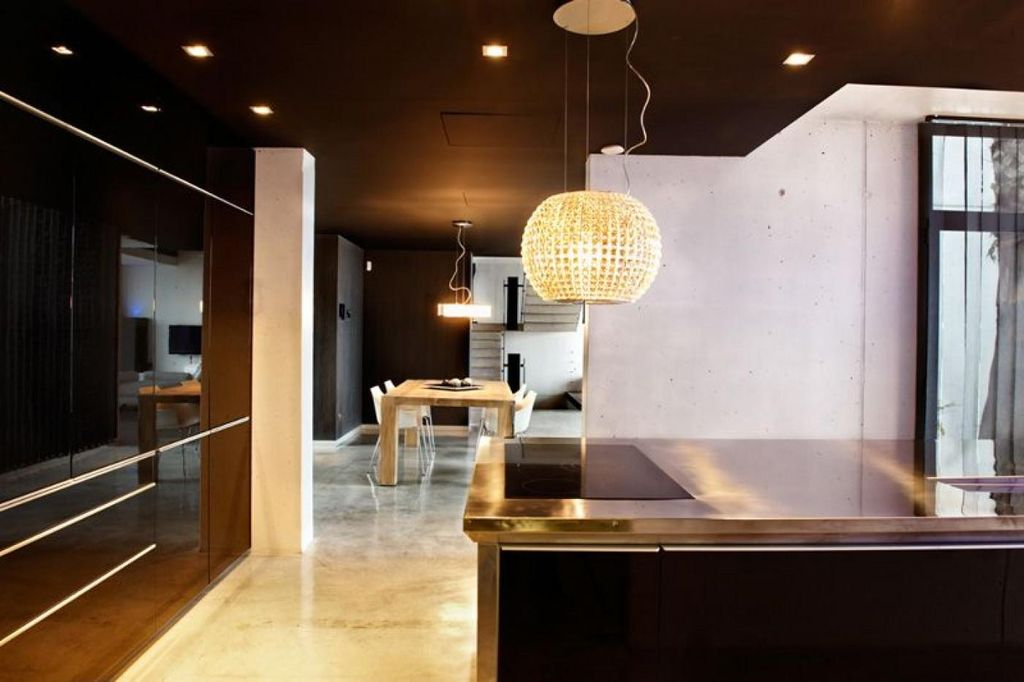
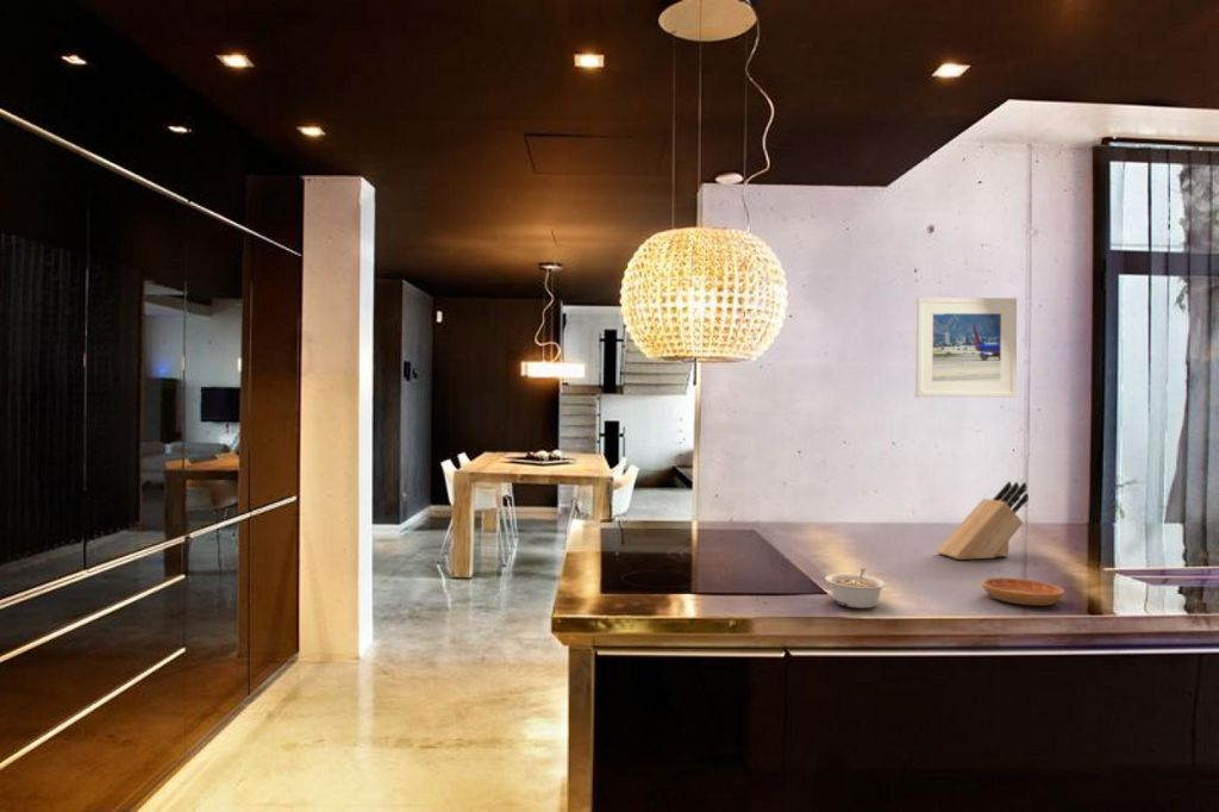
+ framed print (965, 346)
+ knife block (984, 518)
+ saucer (1021, 592)
+ legume (854, 588)
